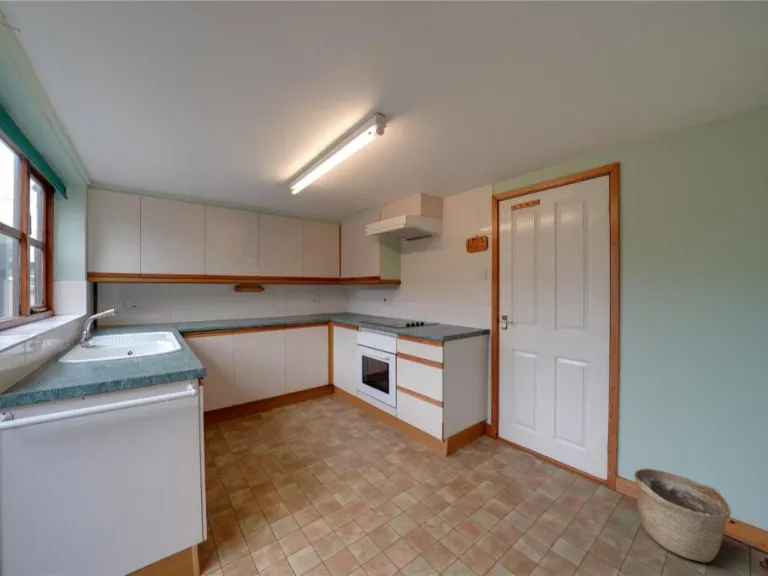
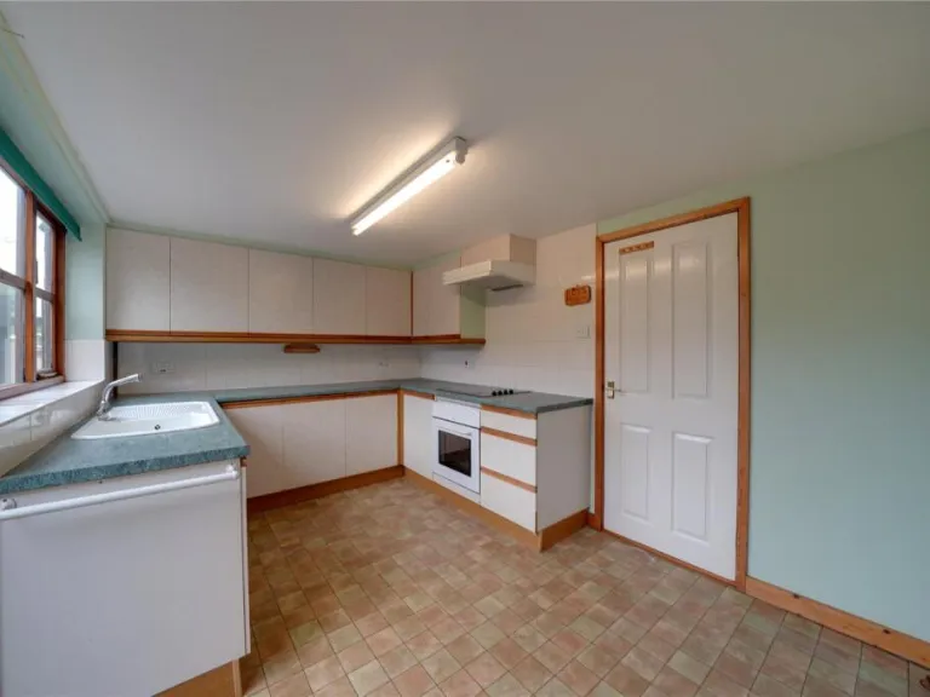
- basket (678, 510)
